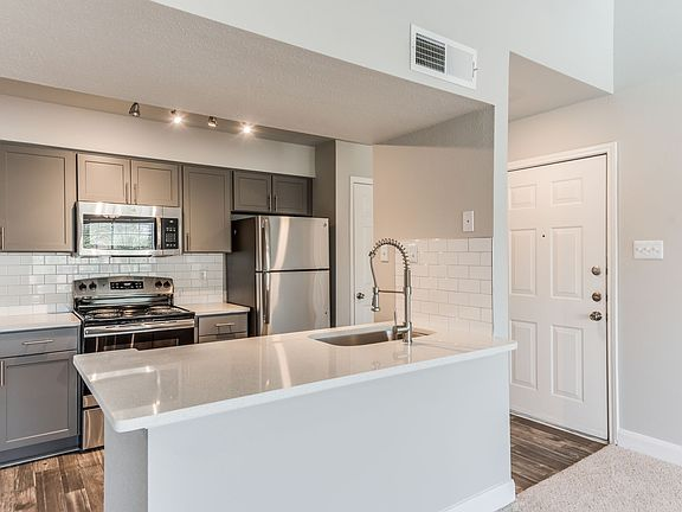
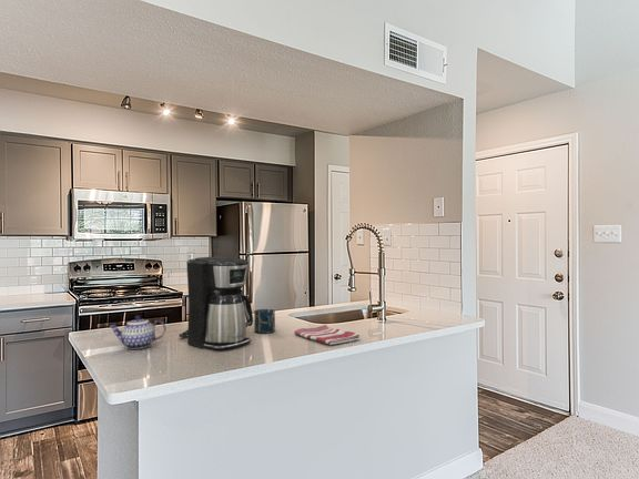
+ cup (265, 322)
+ coffee maker (219, 298)
+ teapot (138, 330)
+ dish towel (326, 334)
